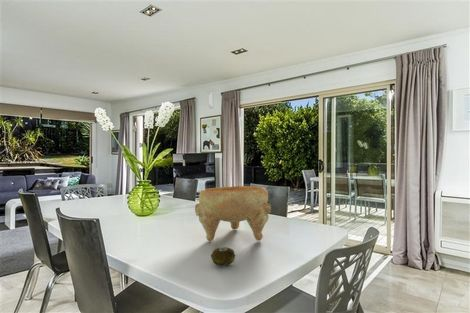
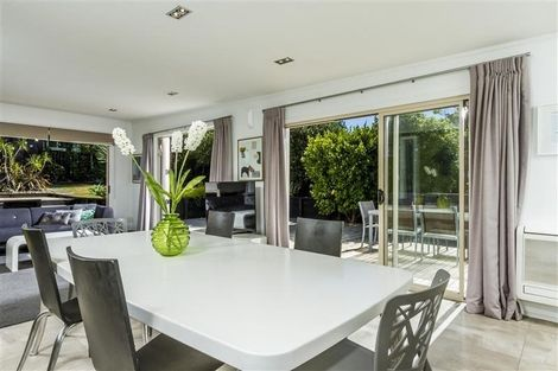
- decorative bowl (236, 211)
- fruit (223, 256)
